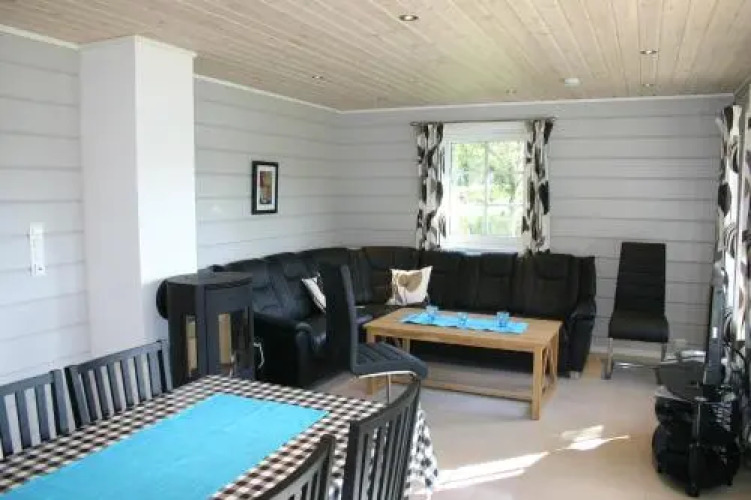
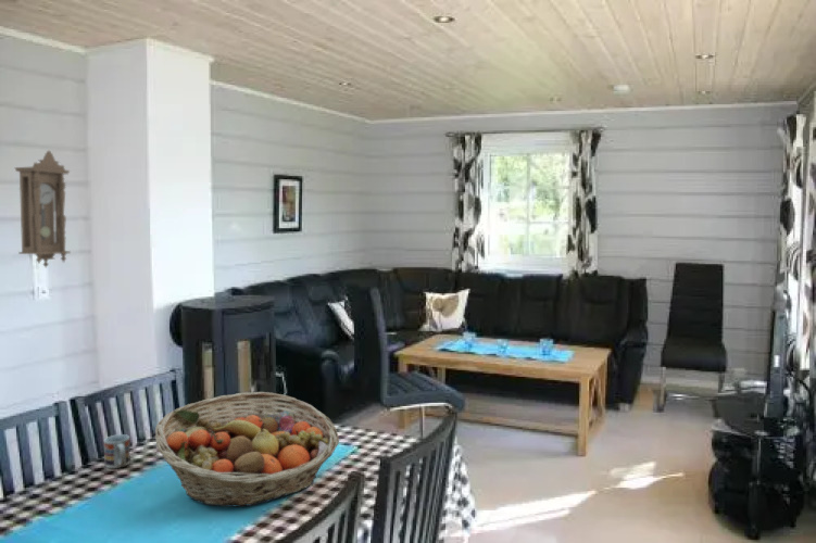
+ fruit basket (250, 445)
+ cup (118, 452)
+ pendulum clock (43, 210)
